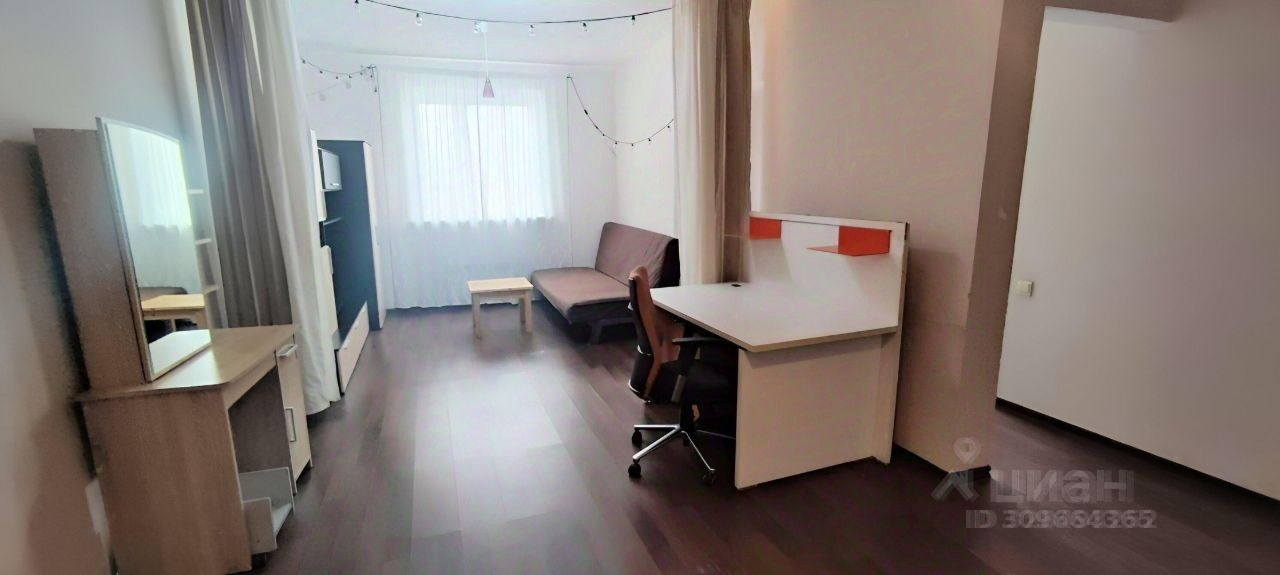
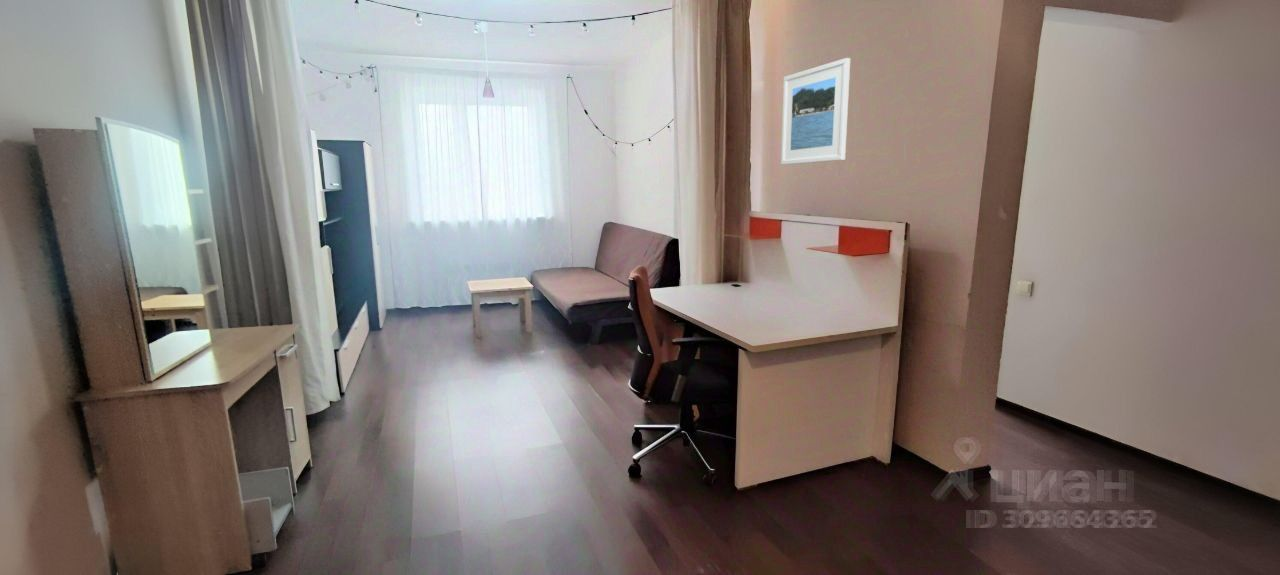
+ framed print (812, 116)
